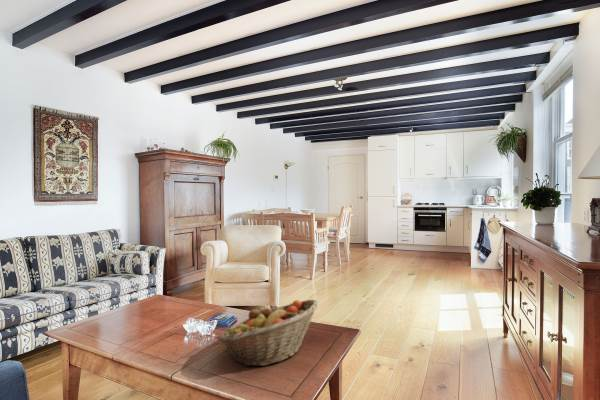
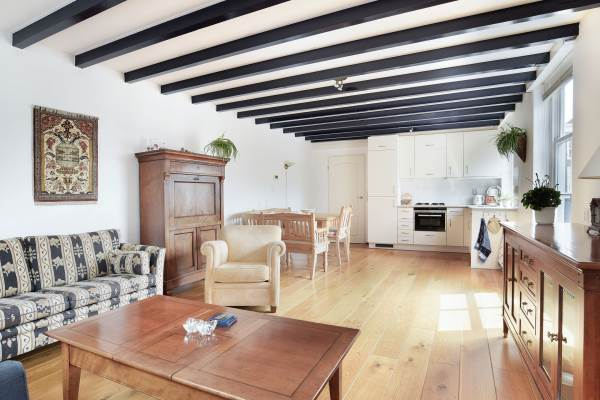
- fruit basket (271, 326)
